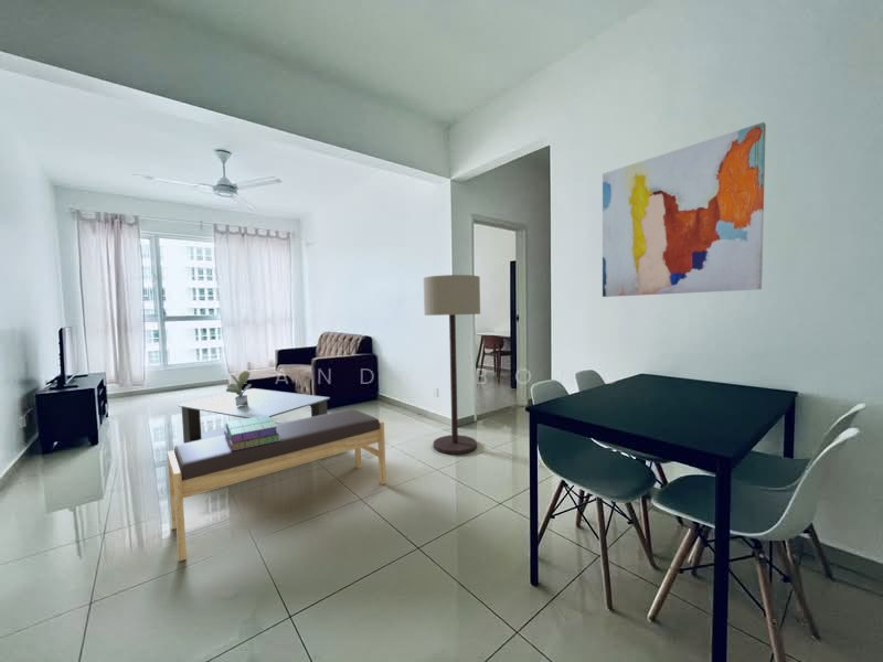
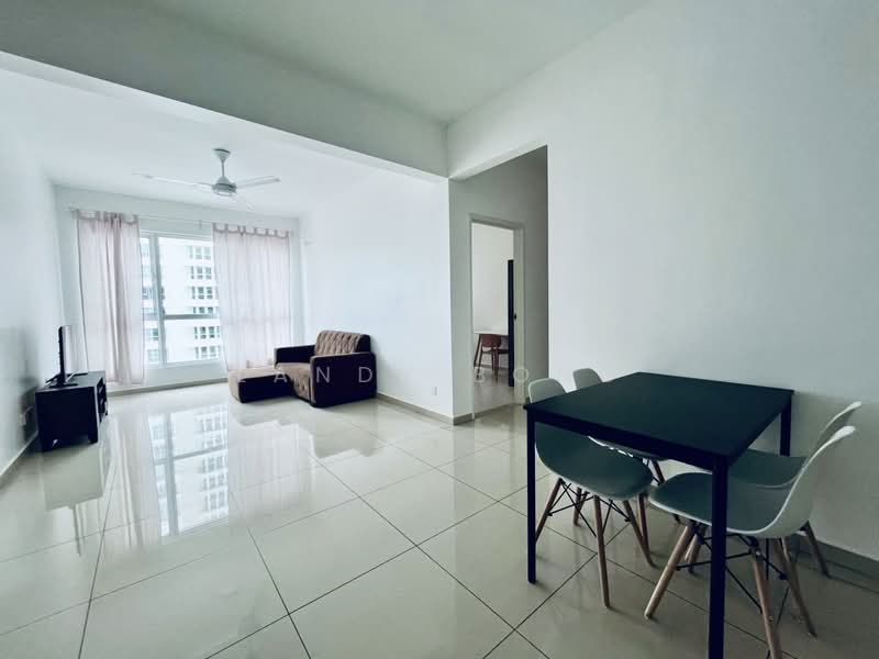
- wall art (671, 223)
- coffee table (256, 416)
- potted plant (237, 389)
- bench (288, 466)
- stack of books (251, 430)
- floor lamp (453, 362)
